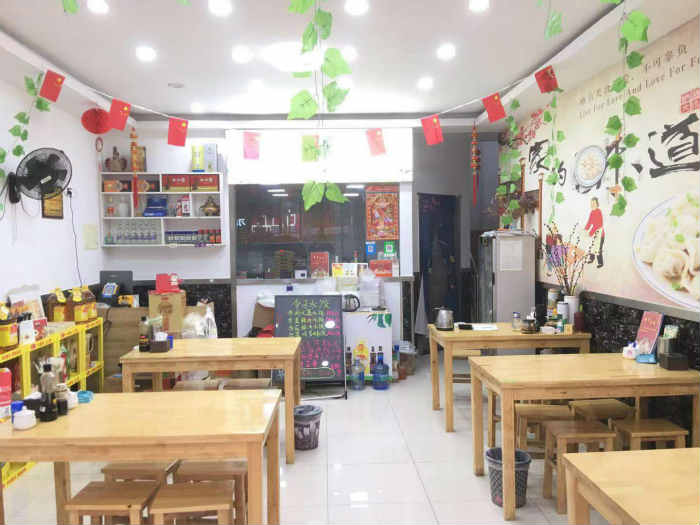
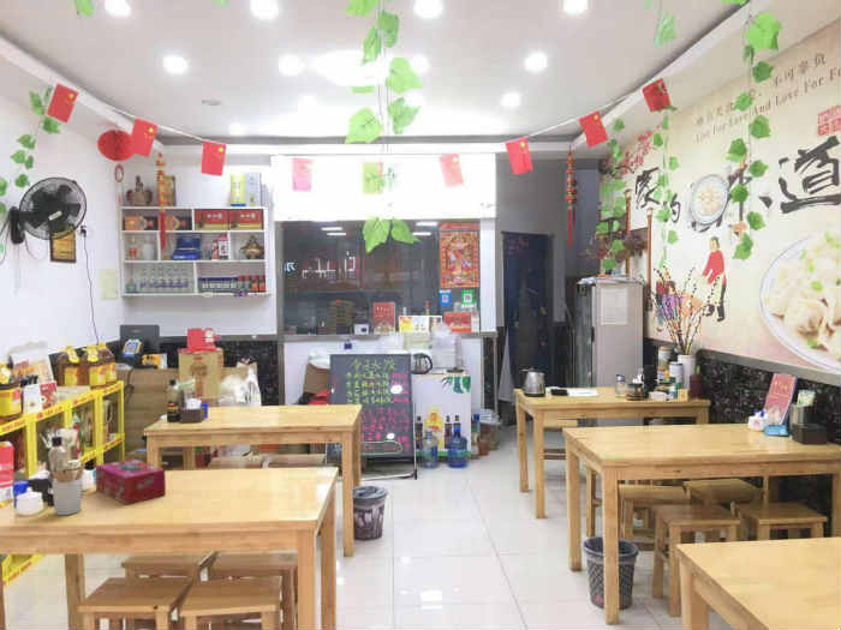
+ utensil holder (66, 488)
+ tissue box (130, 480)
